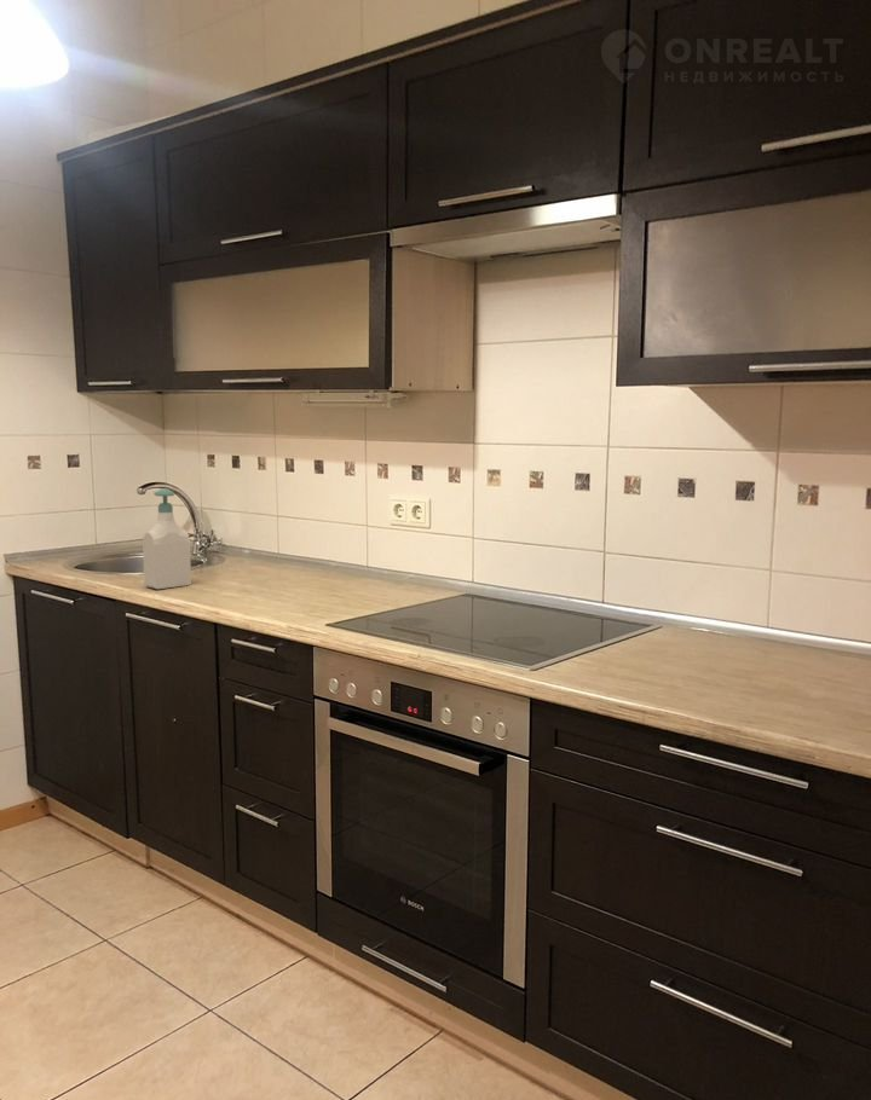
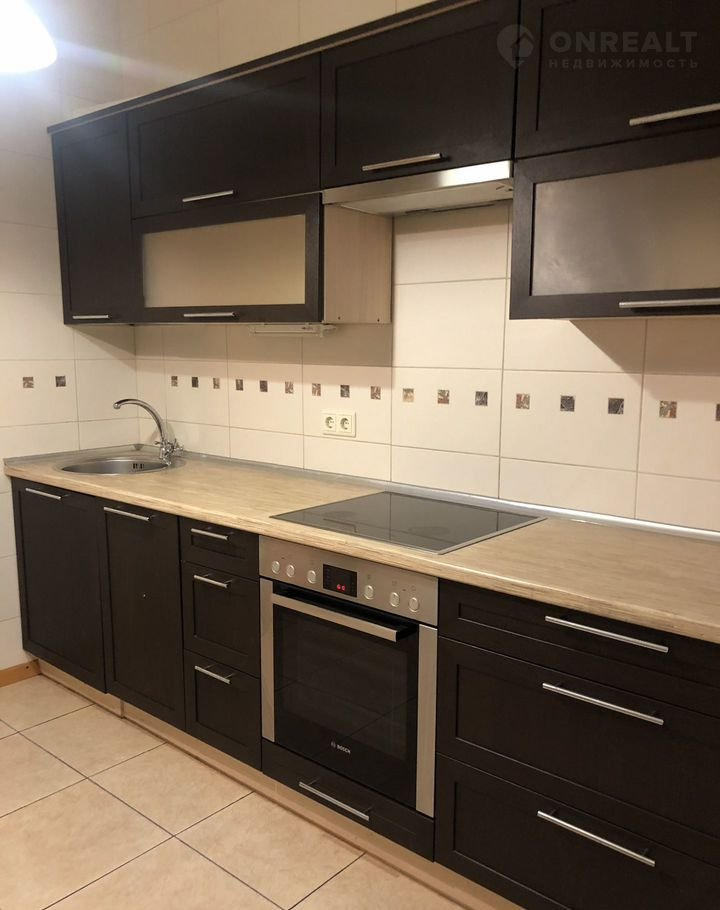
- soap bottle (165, 537)
